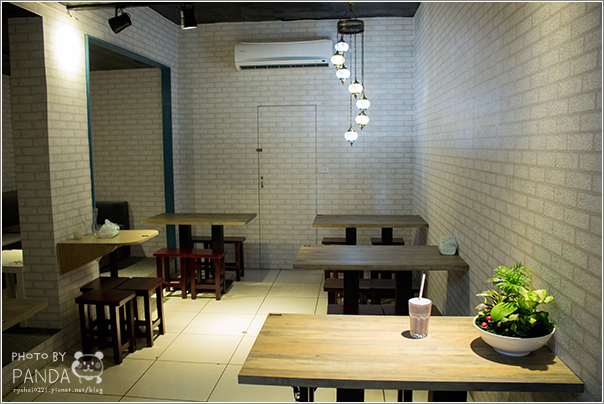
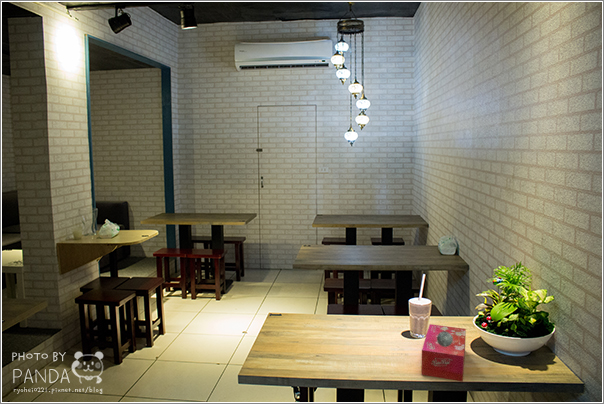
+ tissue box (444, 350)
